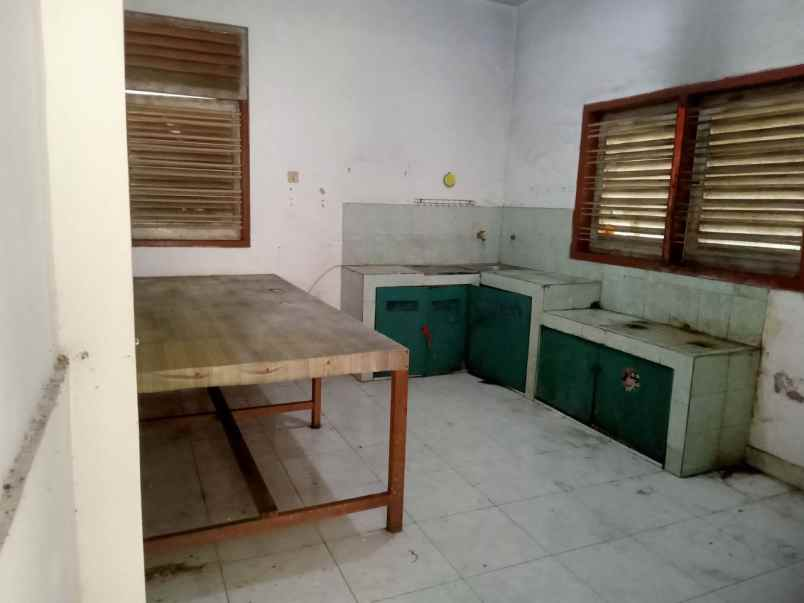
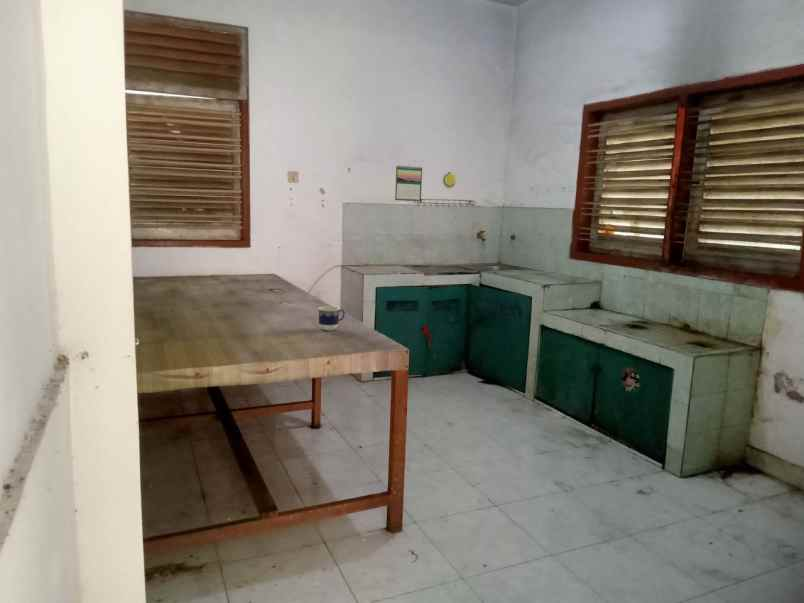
+ cup (331, 318)
+ calendar (408, 183)
